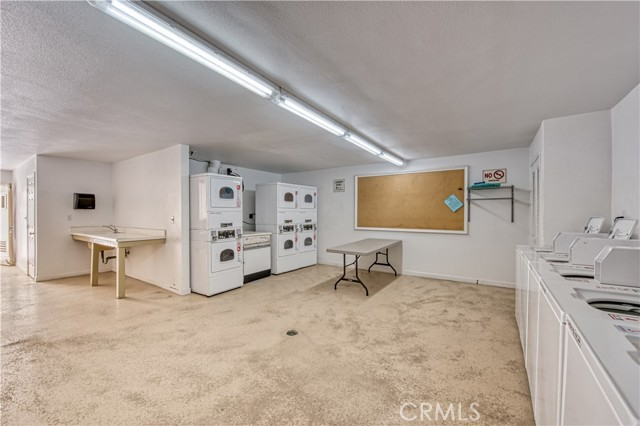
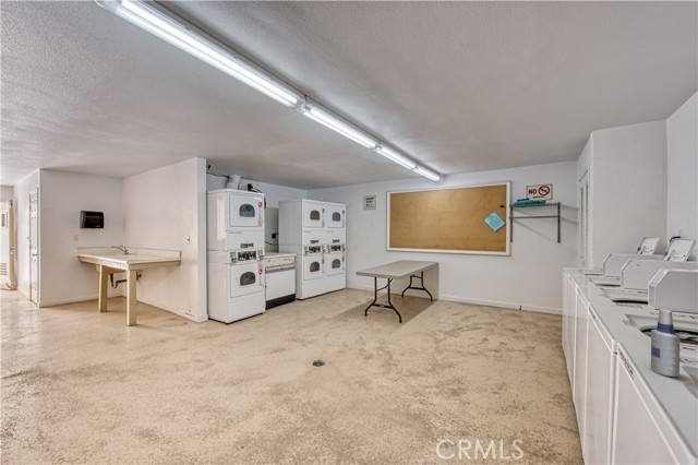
+ spray bottle (664, 341)
